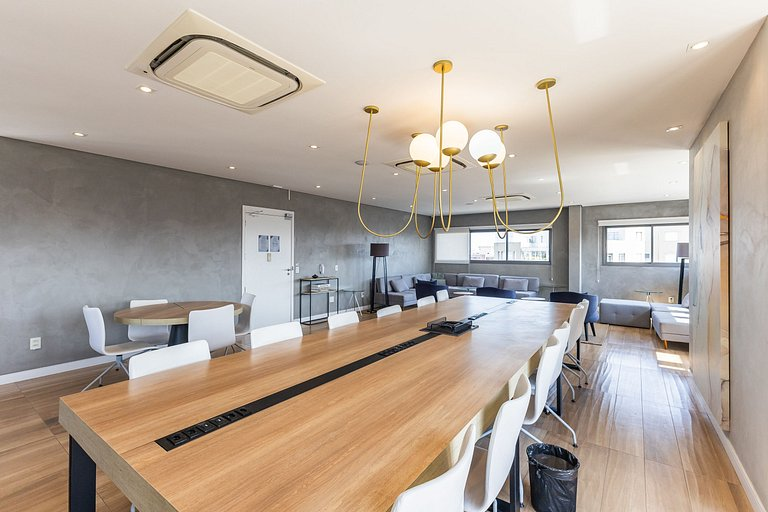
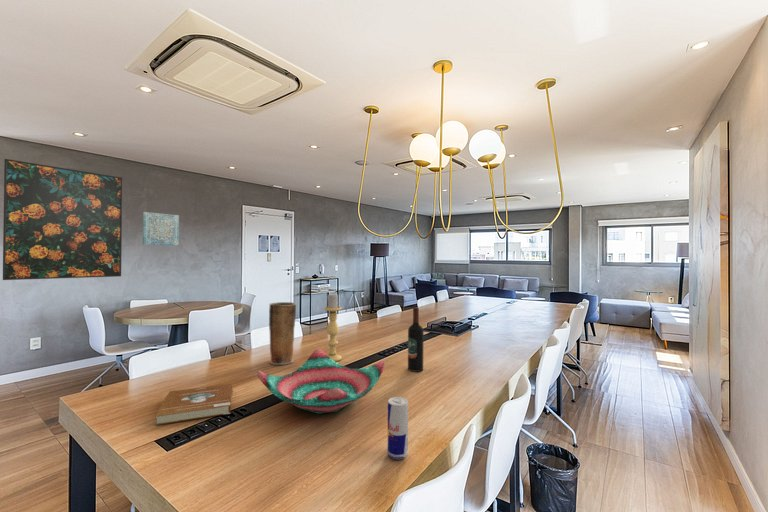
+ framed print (68, 223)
+ vase (282, 332)
+ wine bottle (415, 338)
+ wall art (161, 229)
+ beverage can (397, 427)
+ book (198, 402)
+ decorative bowl (324, 383)
+ candle holder (332, 325)
